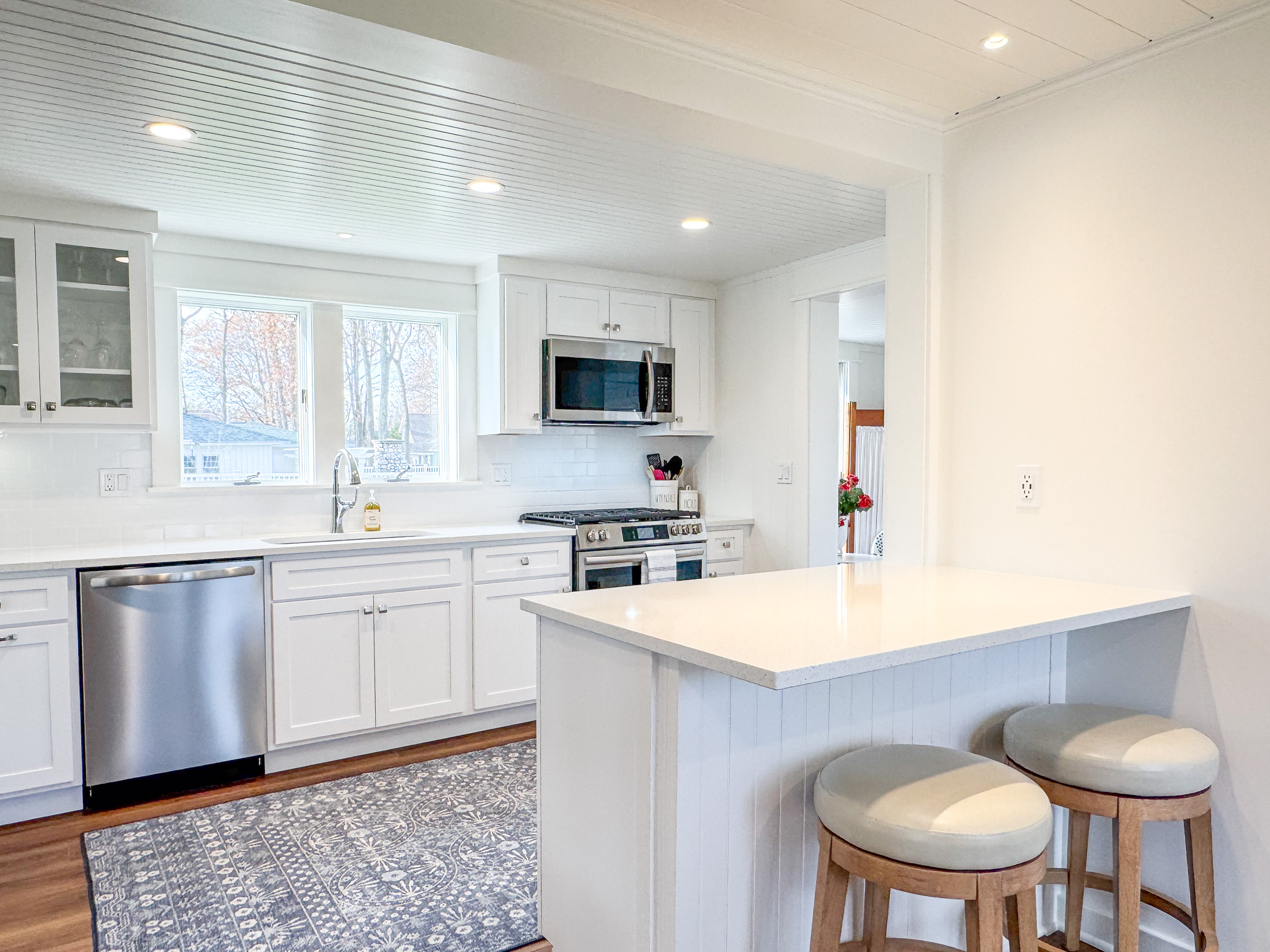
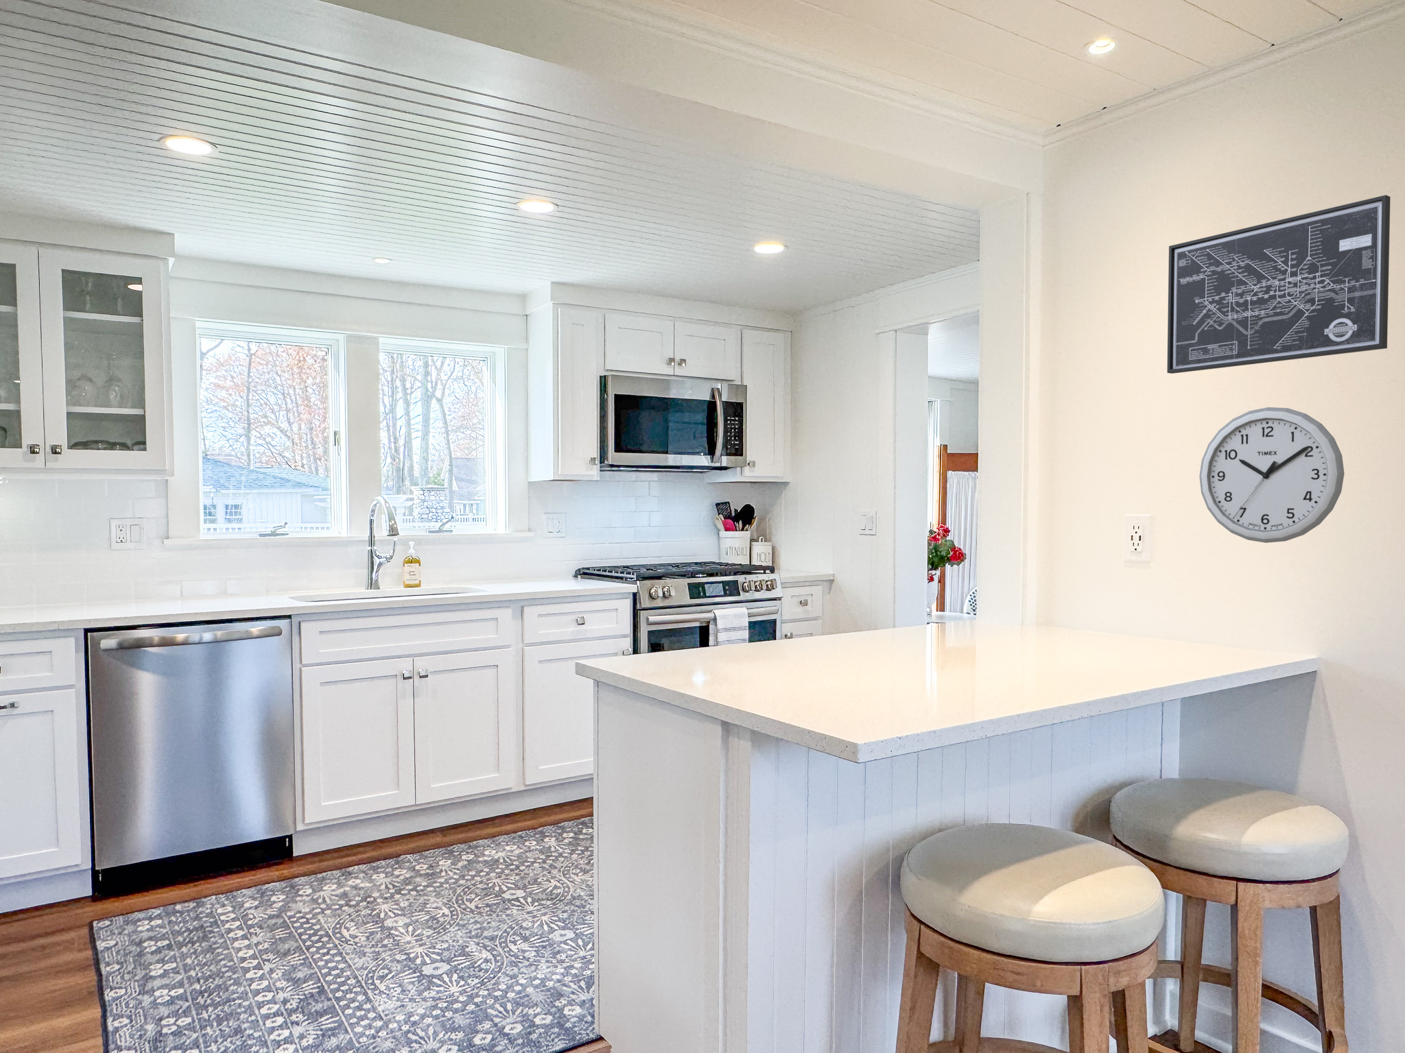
+ wall art (1269, 293)
+ wall clock (1266, 476)
